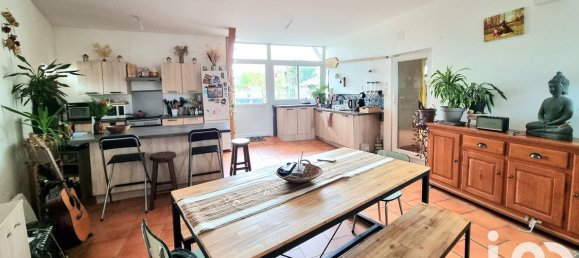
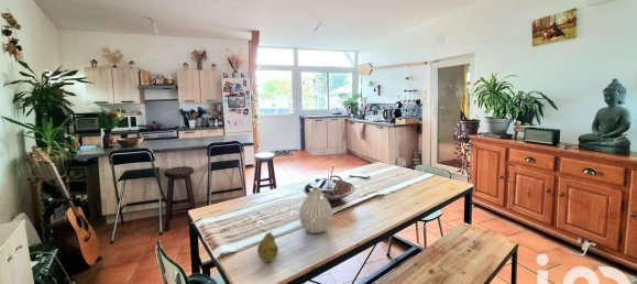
+ fruit (267, 245)
+ vase (316, 209)
